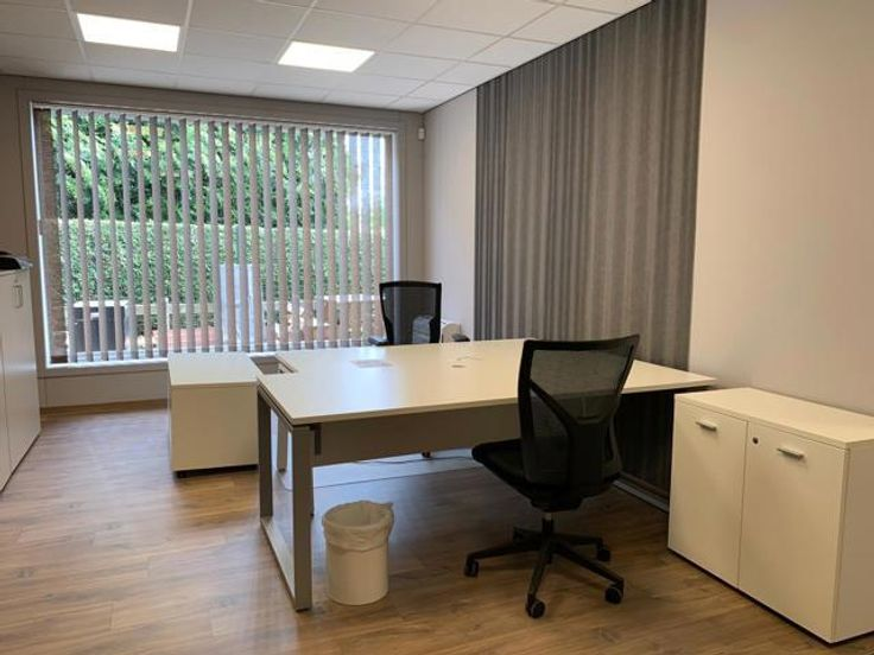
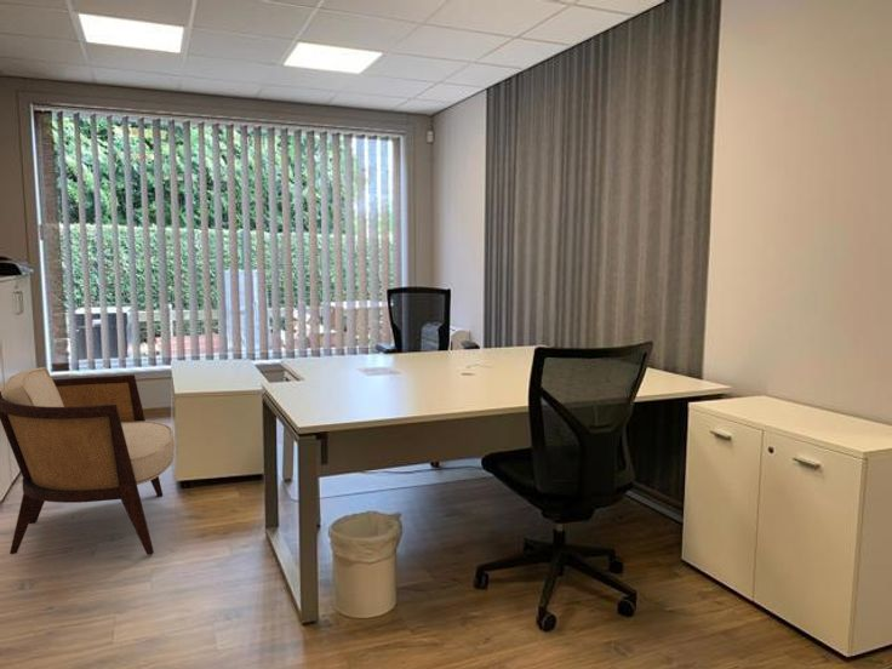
+ armchair (92, 450)
